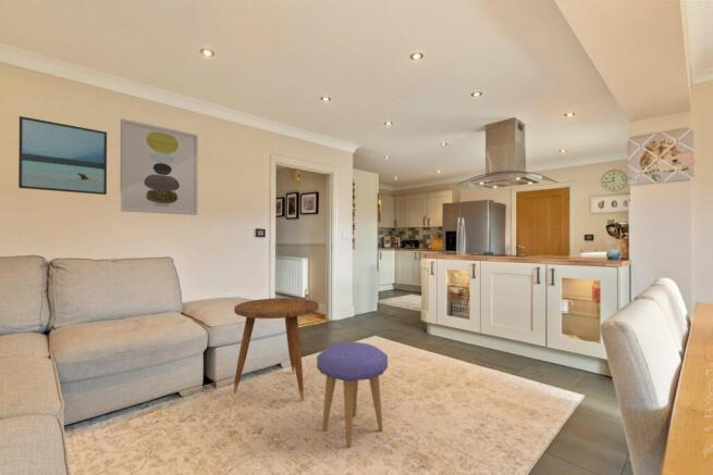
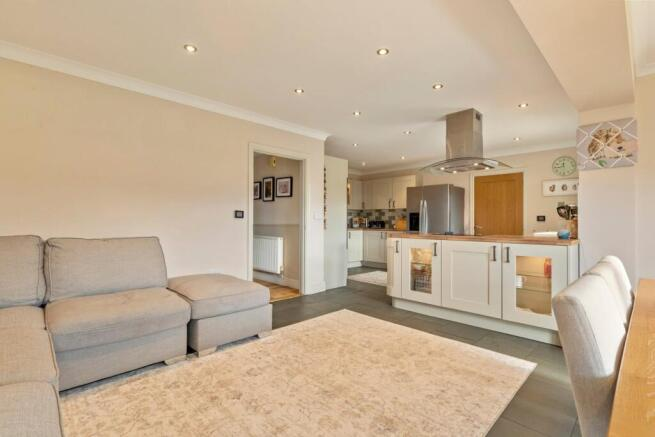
- wall art (161, 170)
- stool (352, 389)
- side table (287, 345)
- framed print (65, 158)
